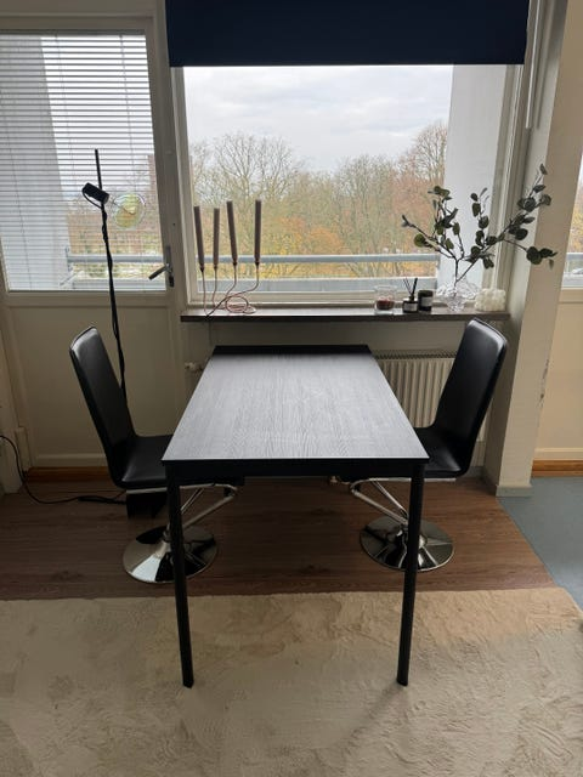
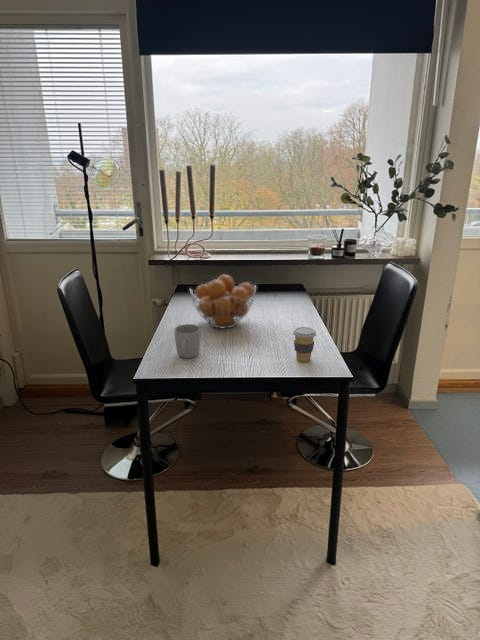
+ fruit basket (223, 301)
+ mug (186, 343)
+ coffee cup (304, 344)
